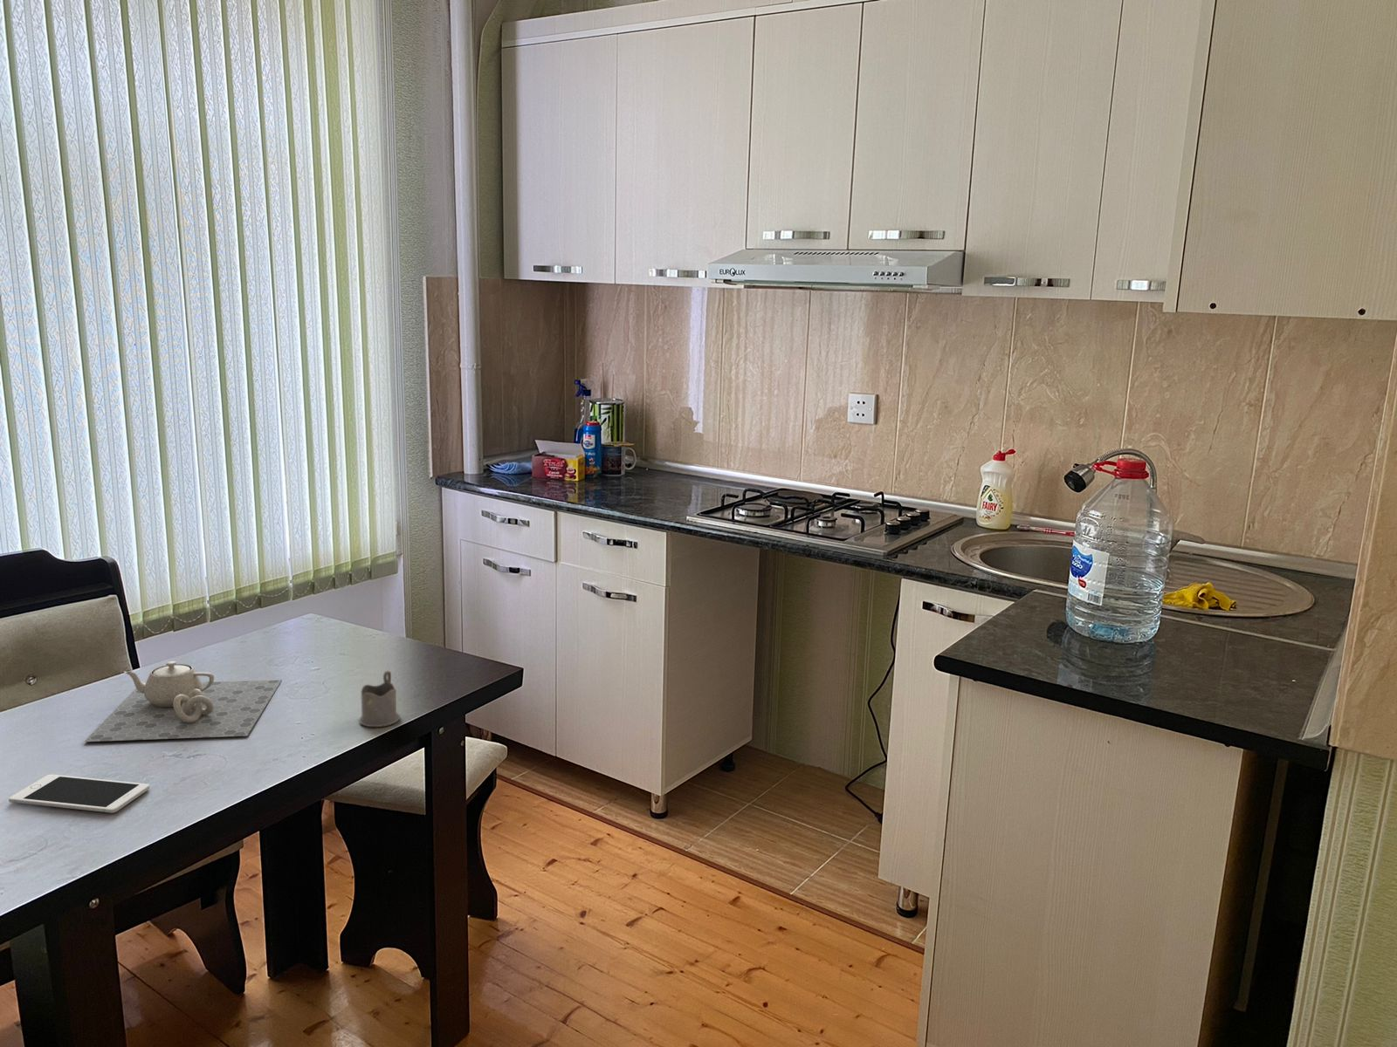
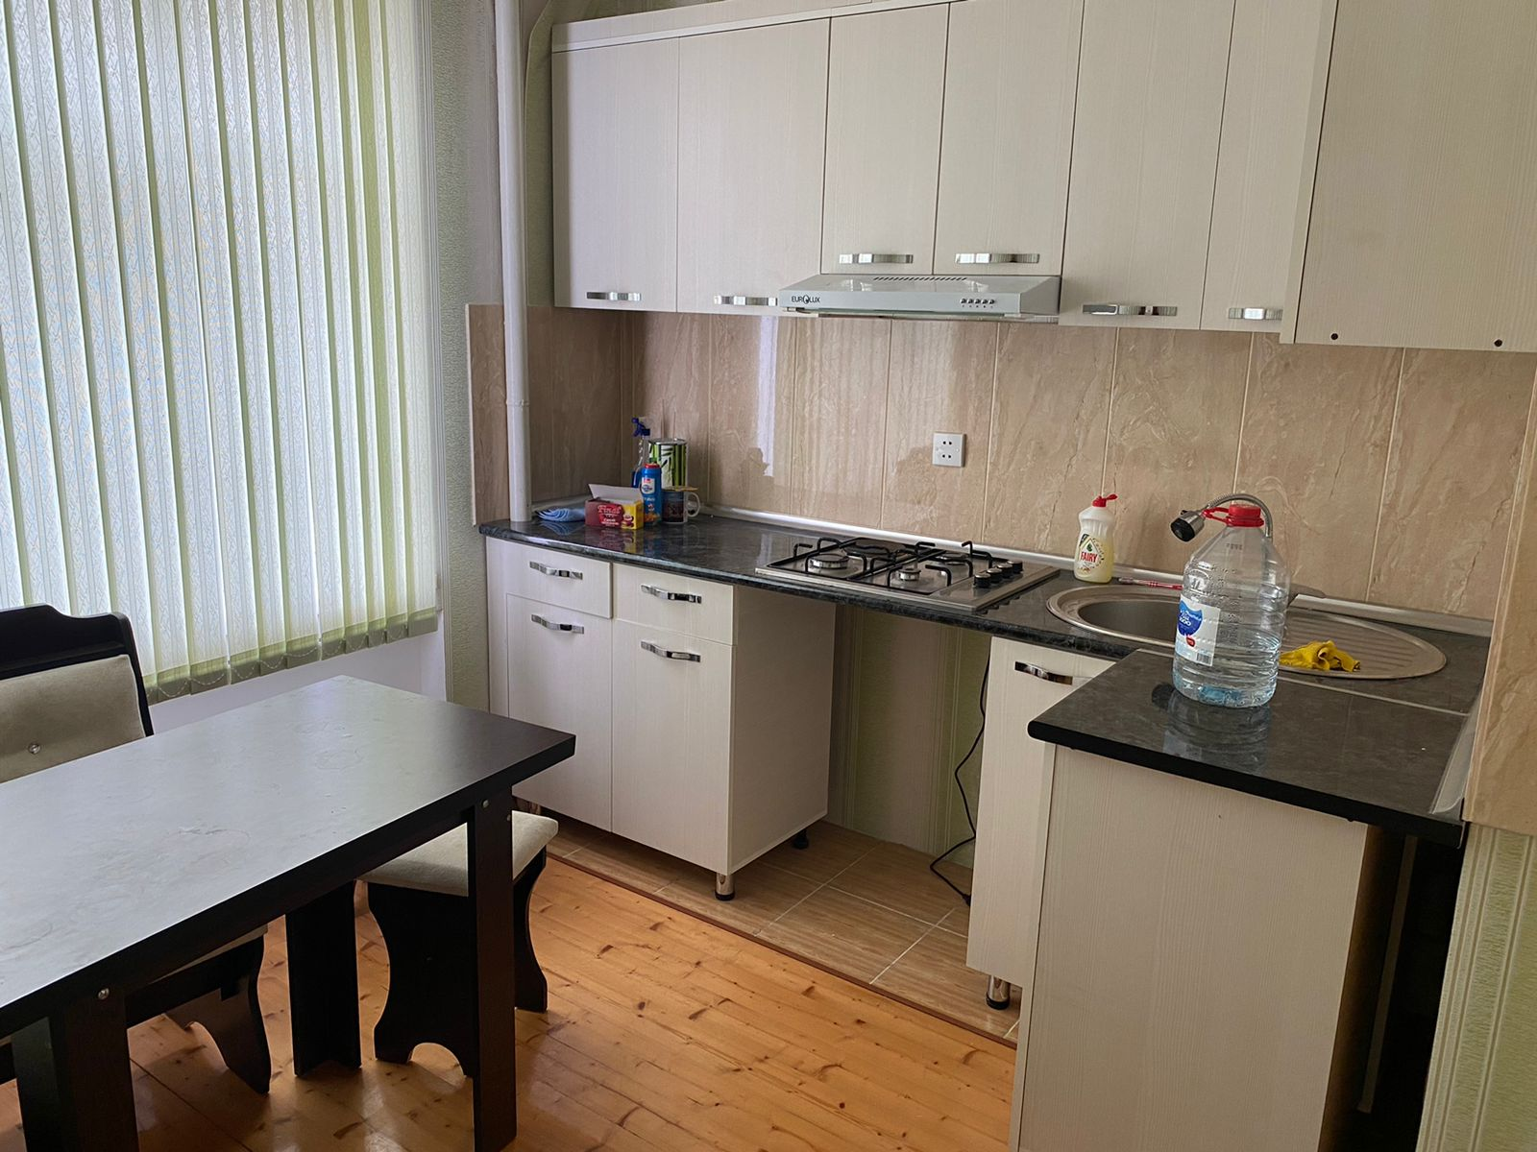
- cell phone (80, 793)
- teapot (188, 688)
- tea glass holder (381, 692)
